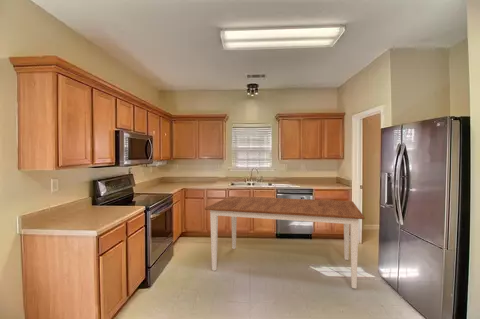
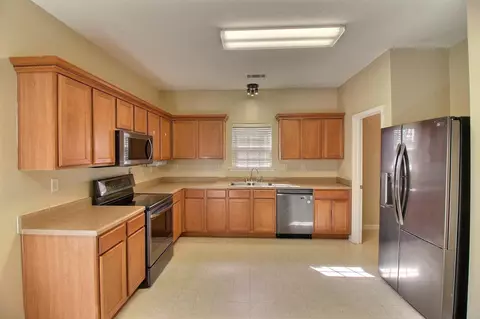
- dining table (283, 219)
